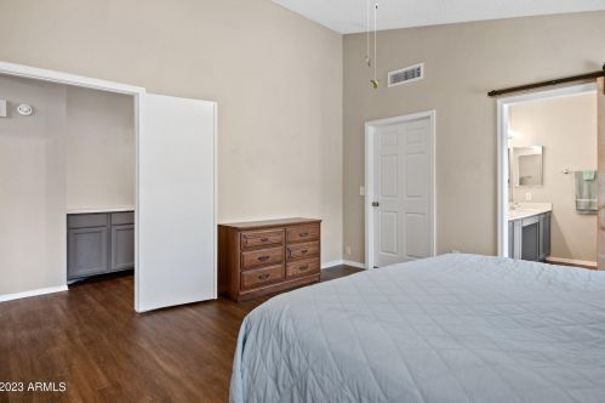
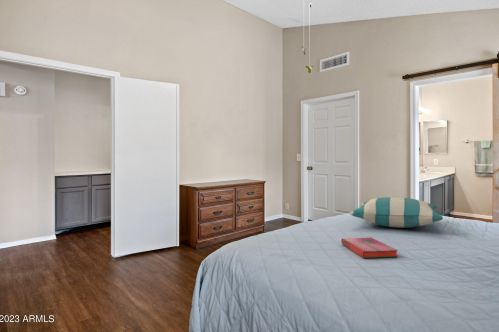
+ hardback book (367, 246)
+ pillow (395, 211)
